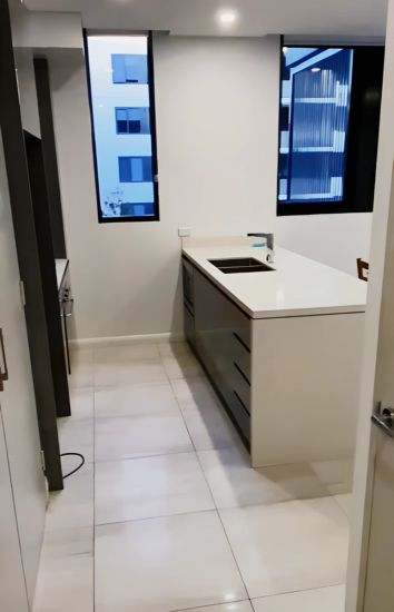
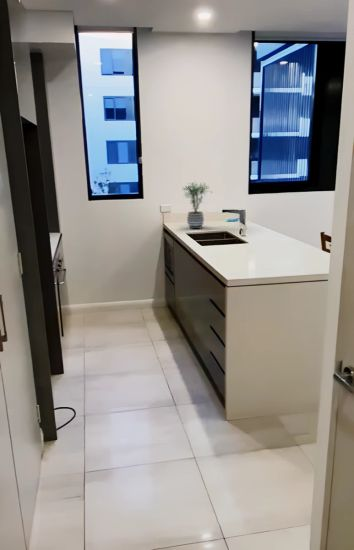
+ potted plant (195, 204)
